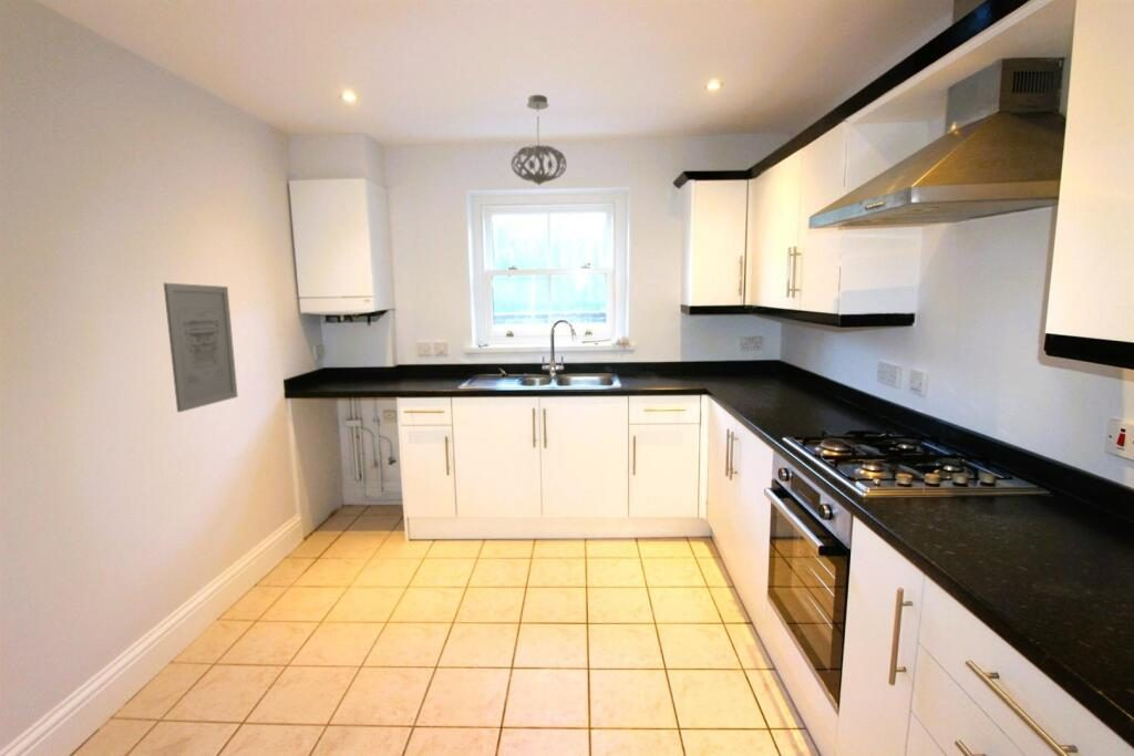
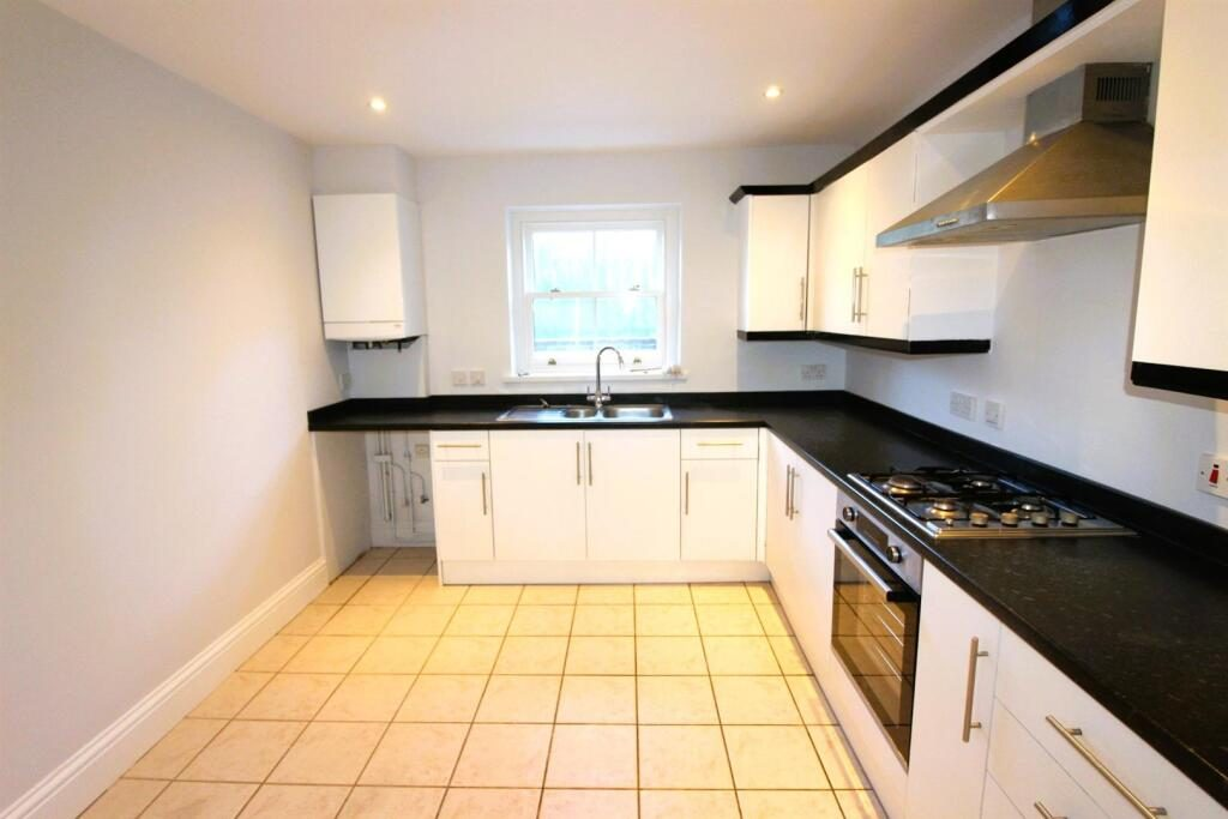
- wall art (204, 345)
- pendant light (538, 142)
